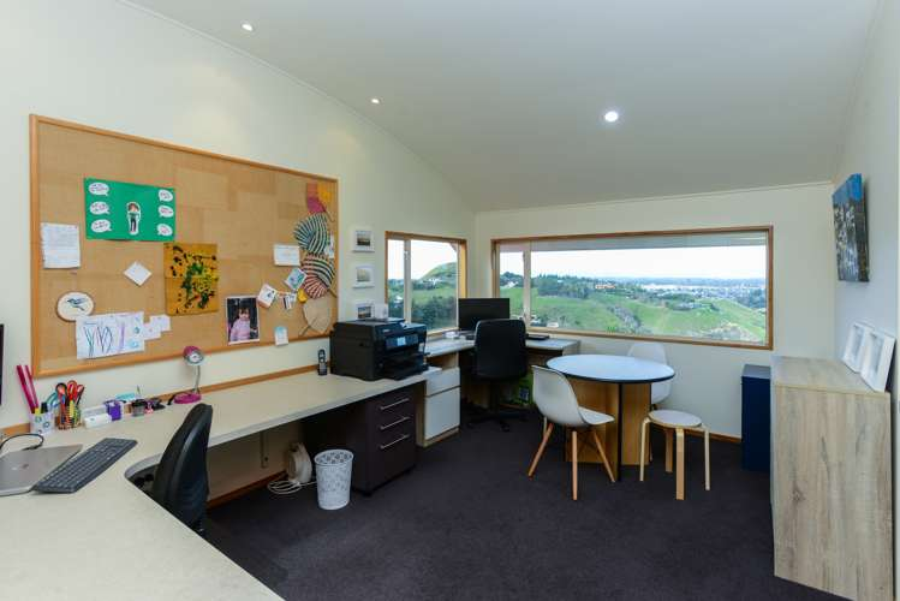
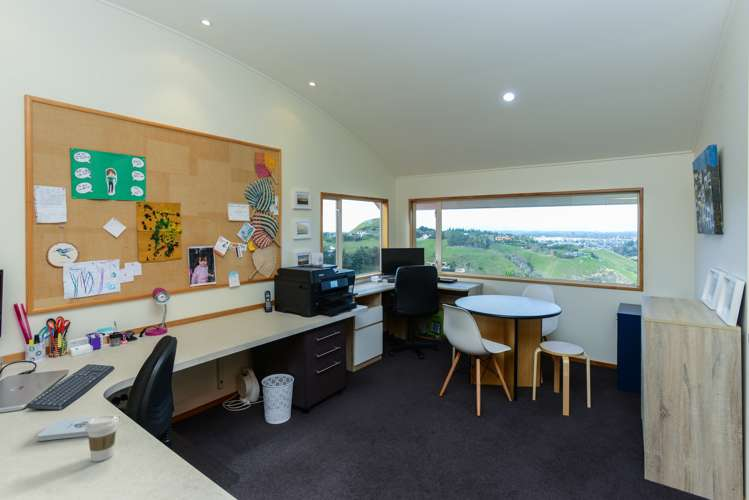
+ coffee cup (102, 437)
+ notepad (80, 426)
